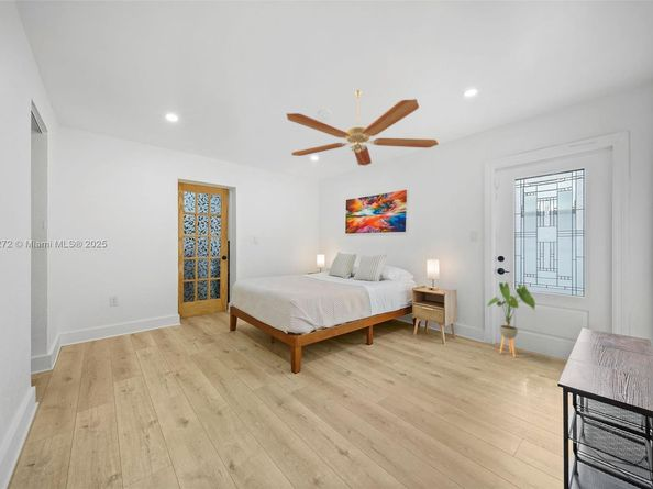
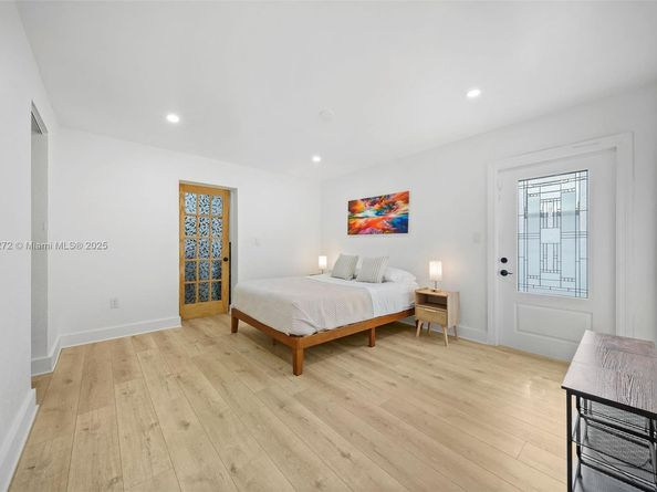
- house plant (511, 320)
- ceiling fan (357, 123)
